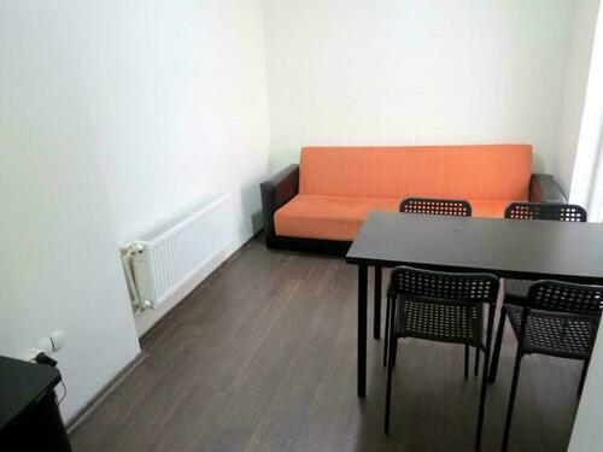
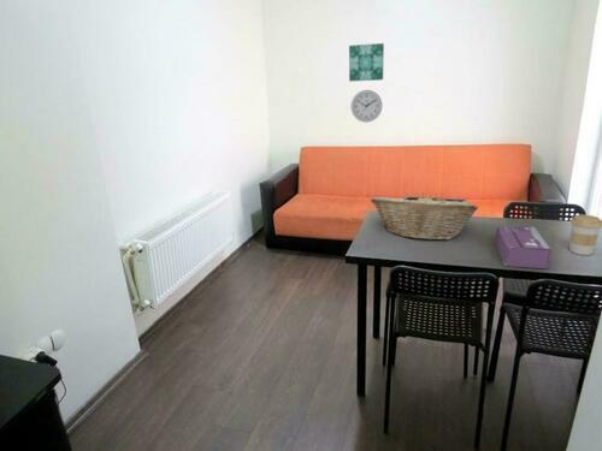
+ wall clock (366, 106)
+ coffee cup (584, 235)
+ fruit basket (421, 210)
+ tissue box (520, 245)
+ wall art (366, 63)
